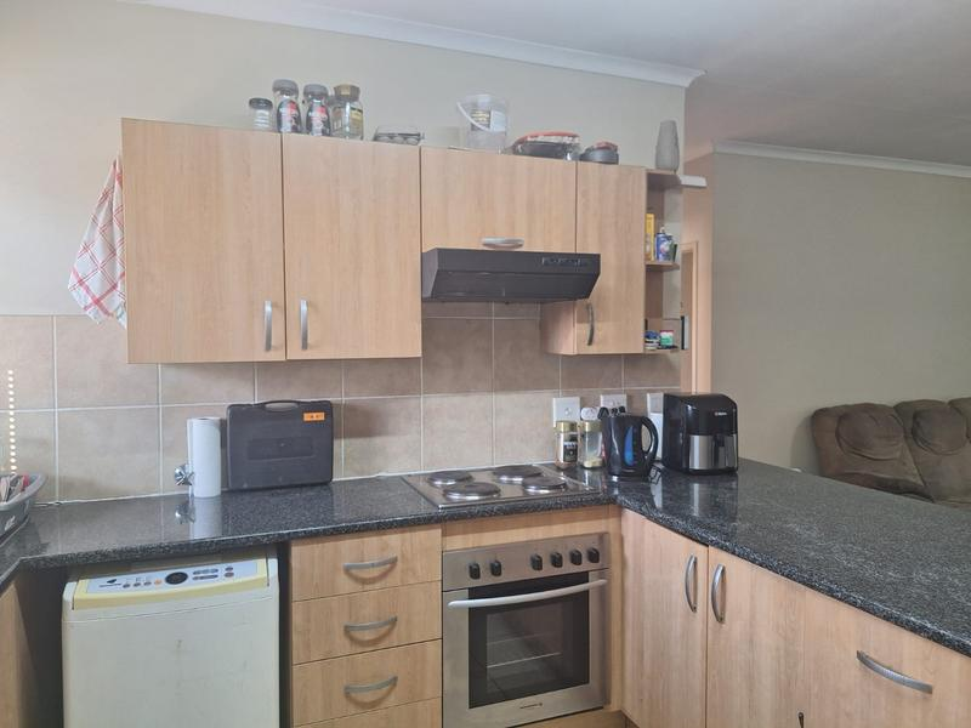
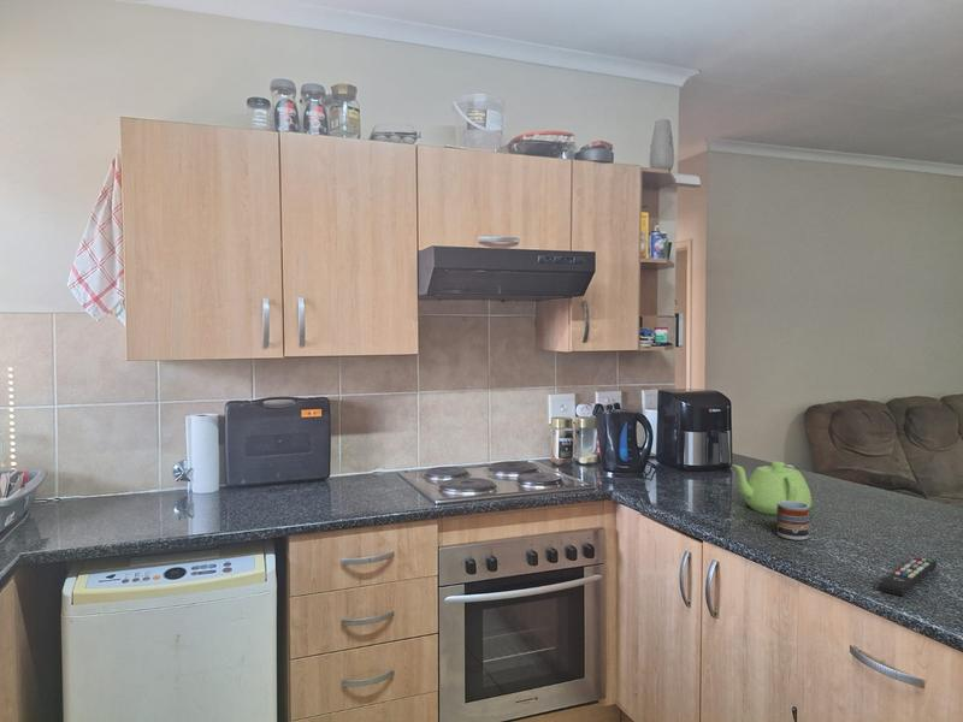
+ remote control (909, 574)
+ teapot (768, 485)
+ cup (788, 517)
